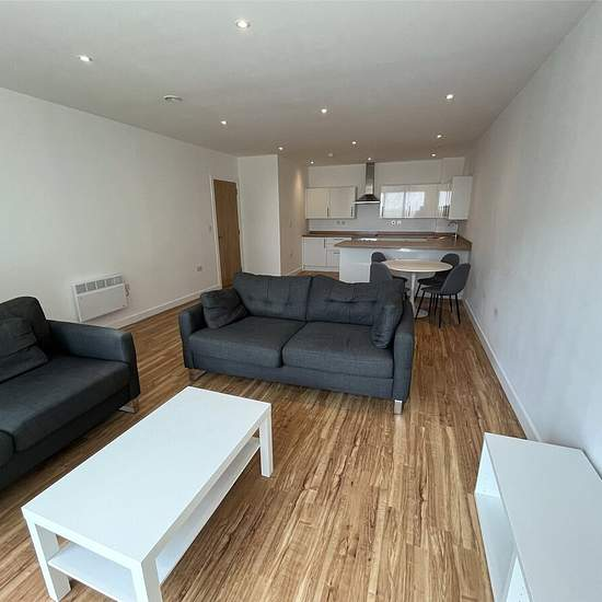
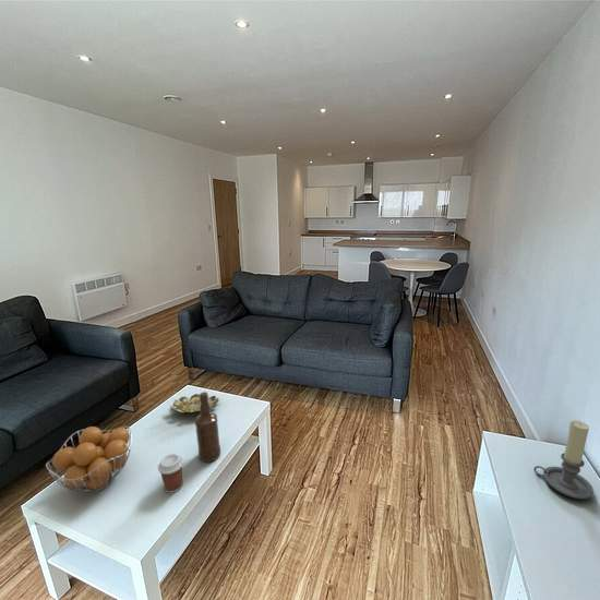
+ coffee cup (171, 472)
+ candle holder (567, 453)
+ fruit basket (94, 458)
+ bowl (194, 403)
+ bottle (206, 424)
